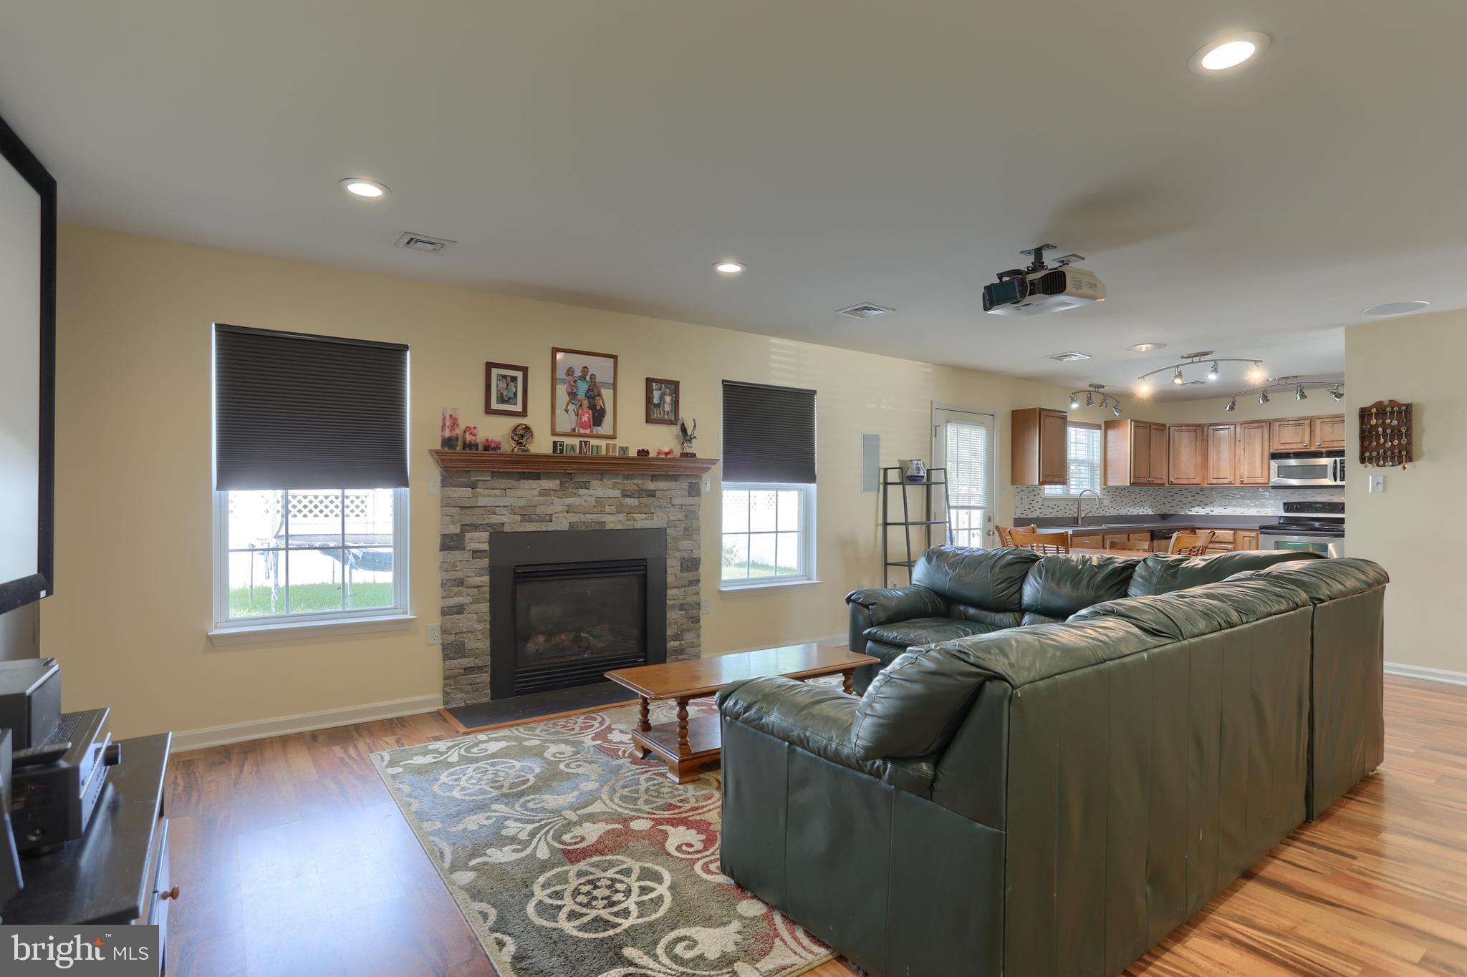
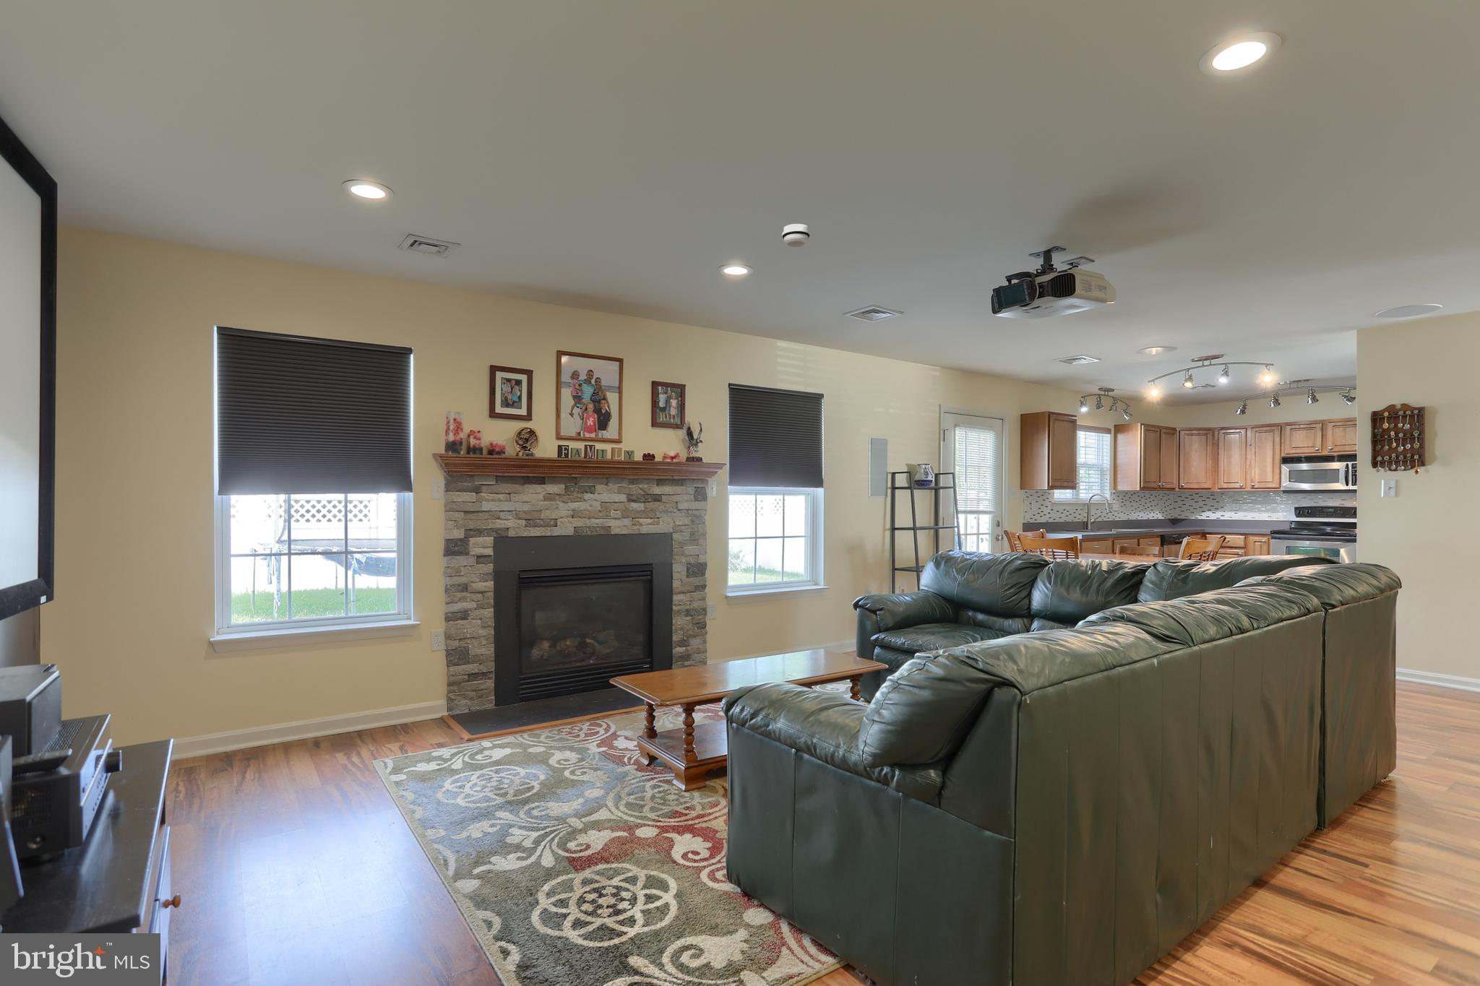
+ smoke detector (796, 235)
